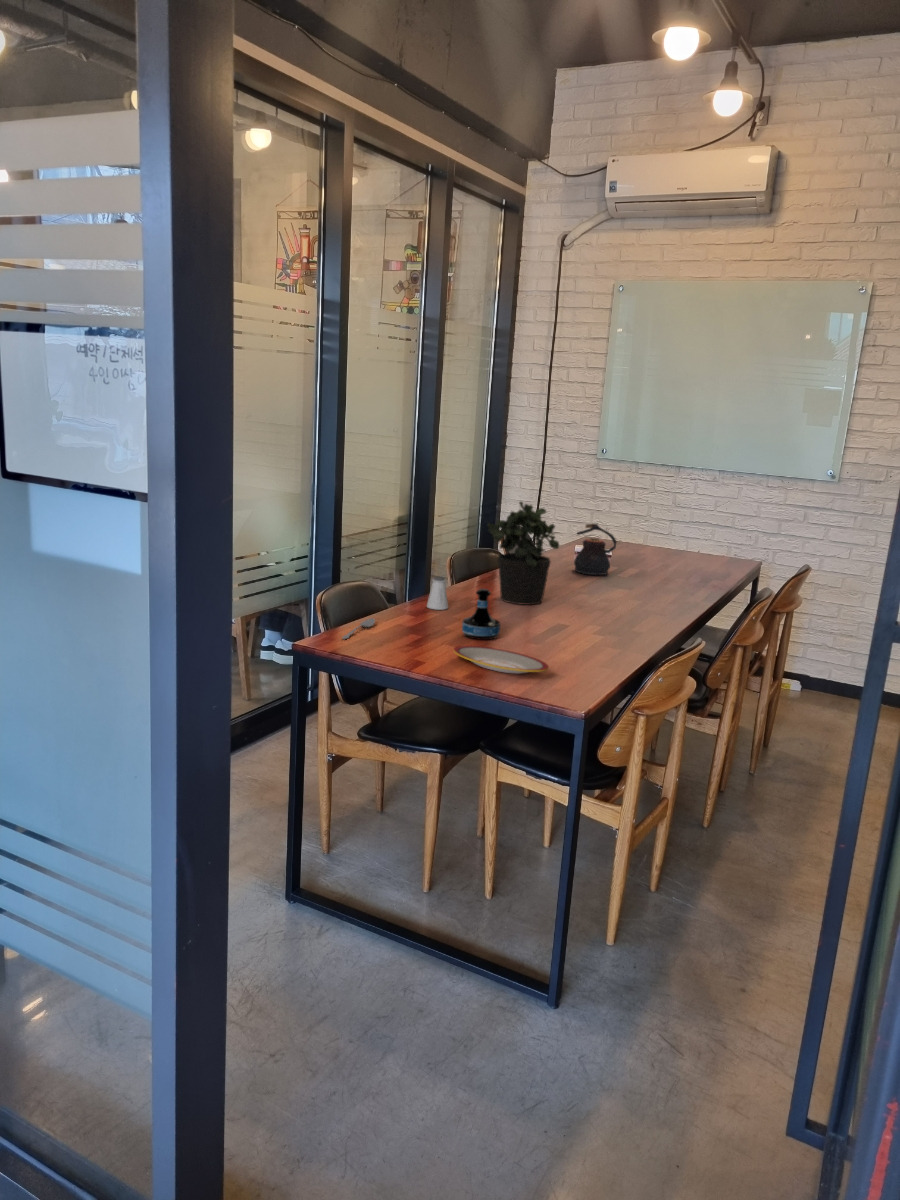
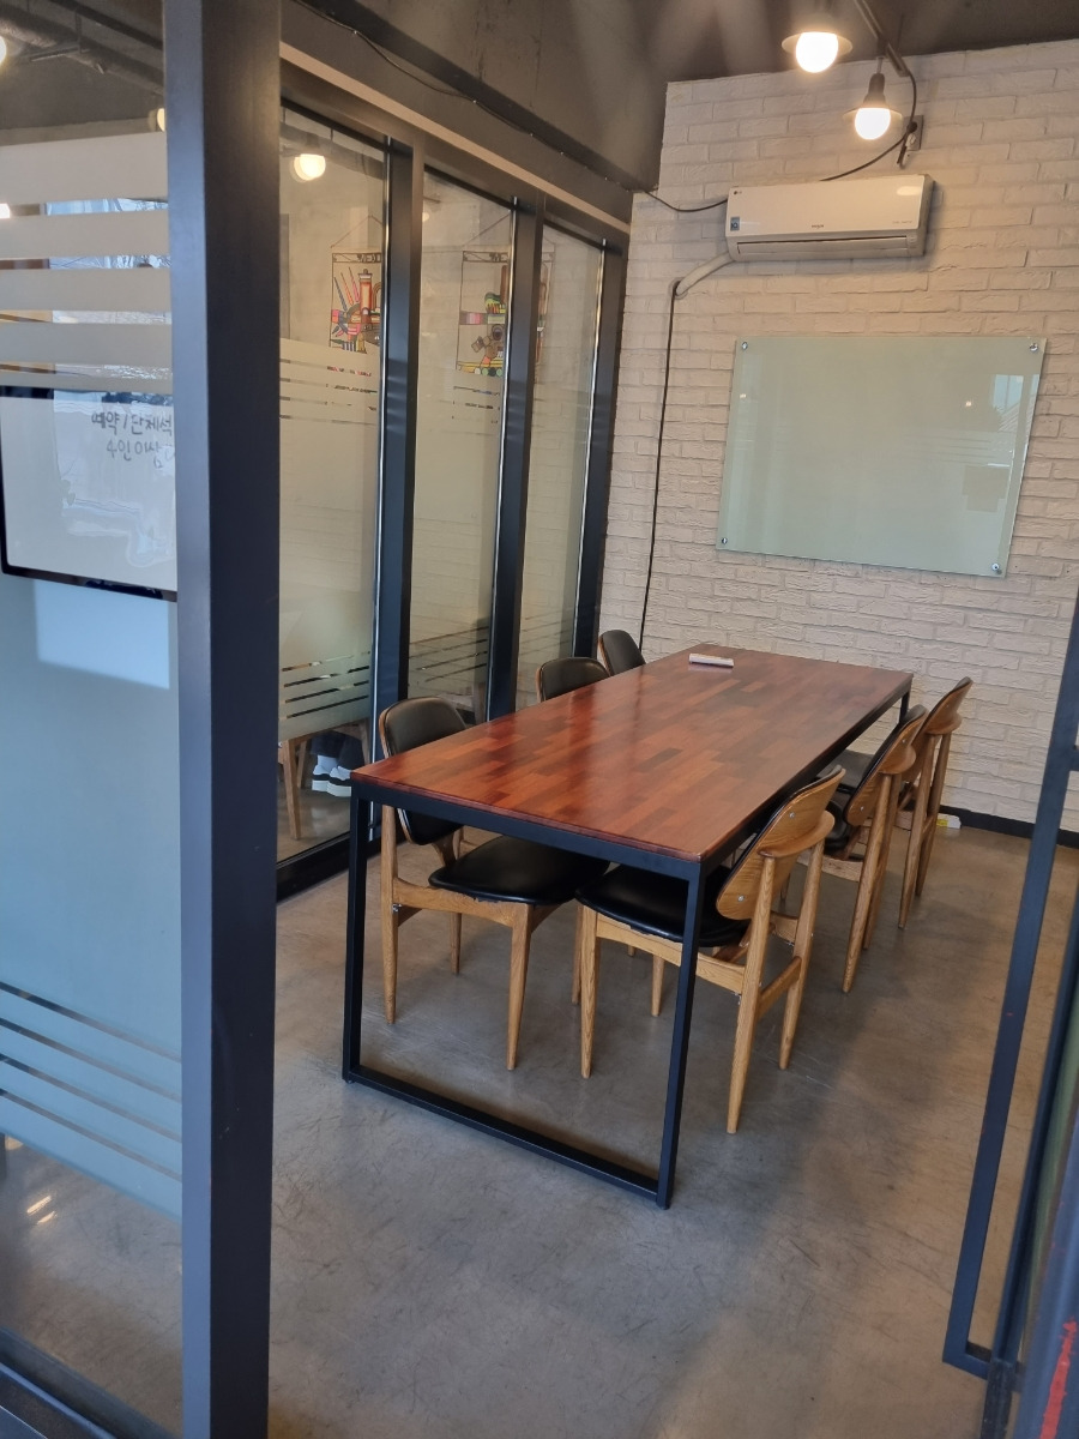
- potted plant (521, 551)
- tequila bottle (482, 612)
- spoon (358, 627)
- teapot (594, 548)
- saltshaker (438, 592)
- plate (499, 662)
